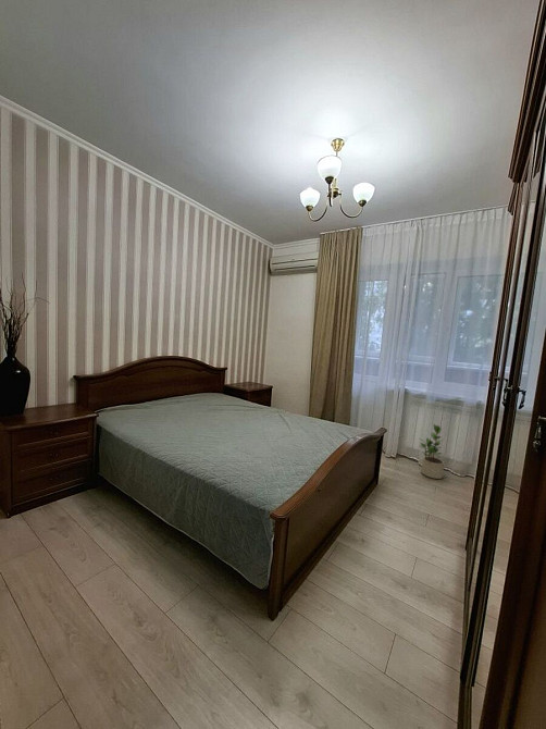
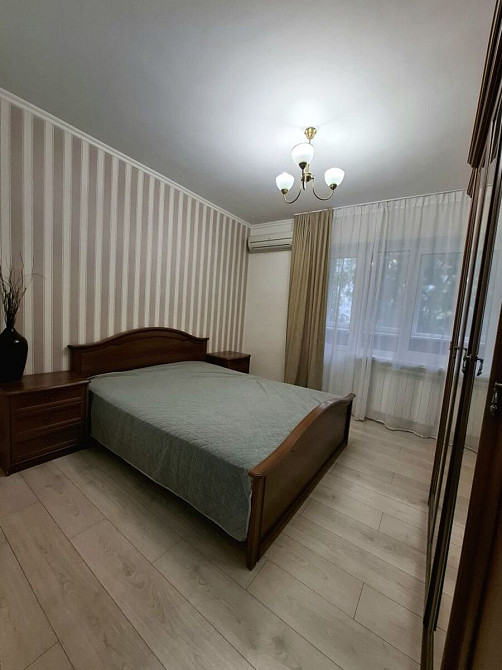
- potted plant (432, 450)
